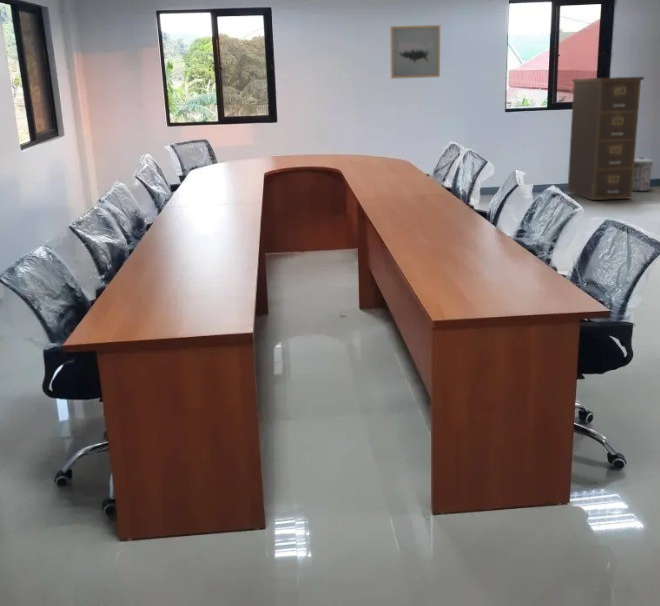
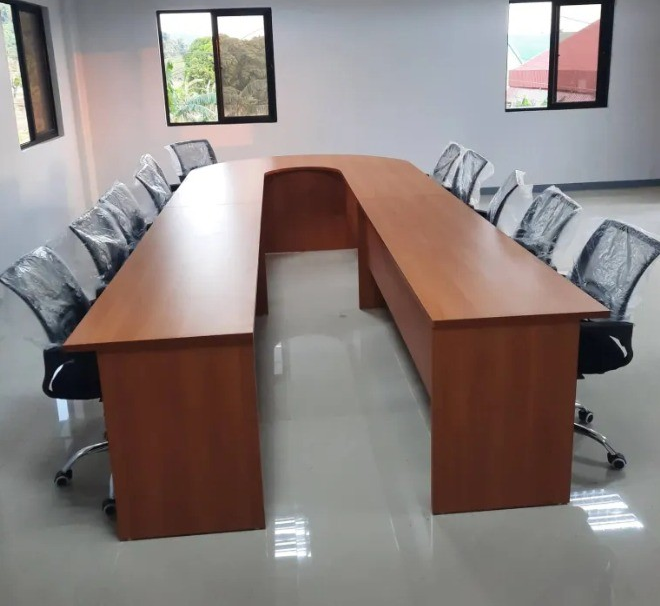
- wall art (415, 52)
- filing cabinet (602, 137)
- trash can (640, 174)
